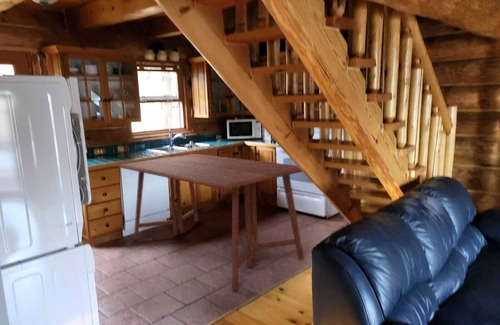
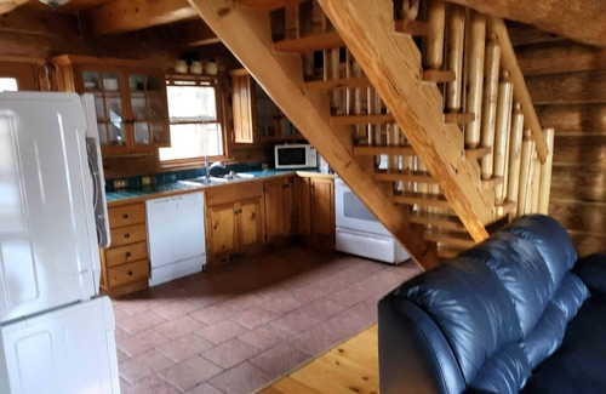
- dining table (196, 208)
